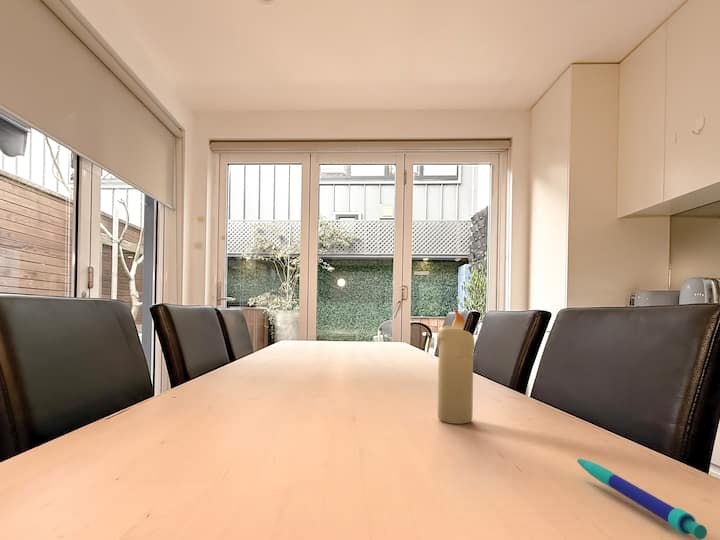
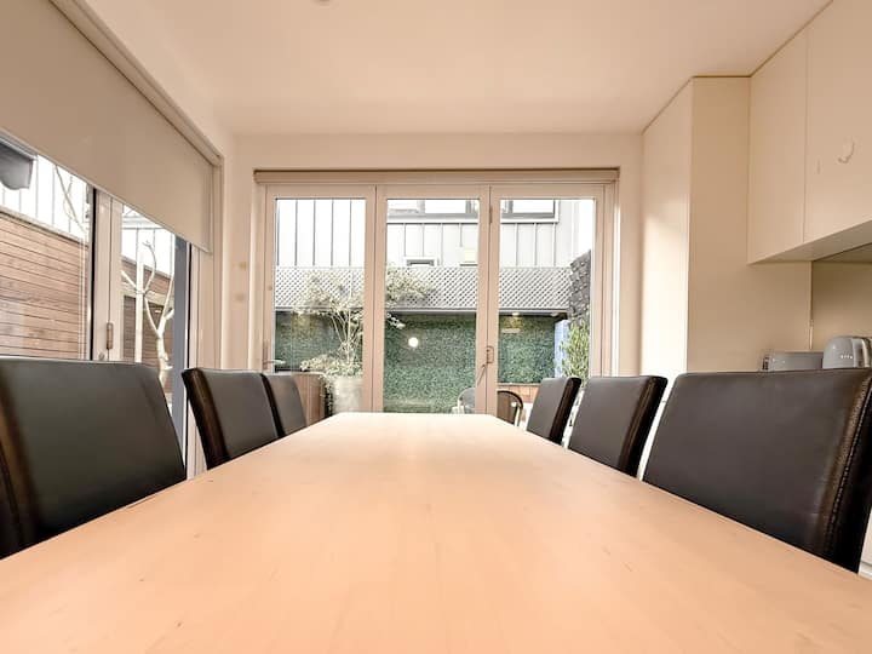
- pen (628, 487)
- candle (455, 363)
